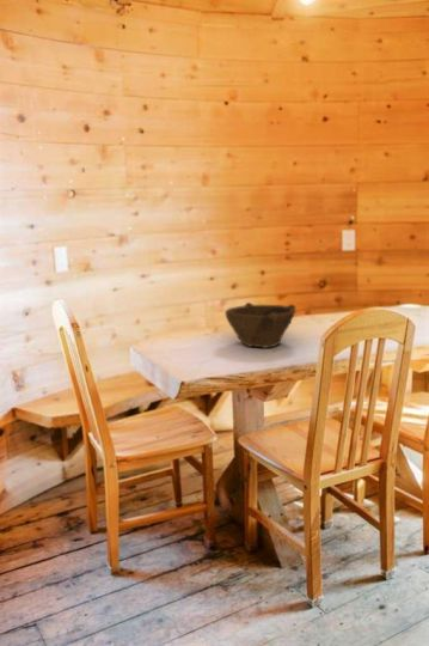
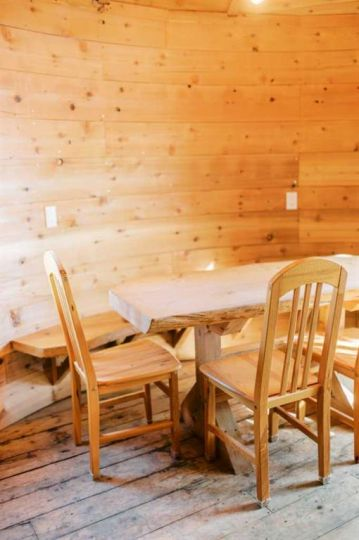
- bowl (261, 325)
